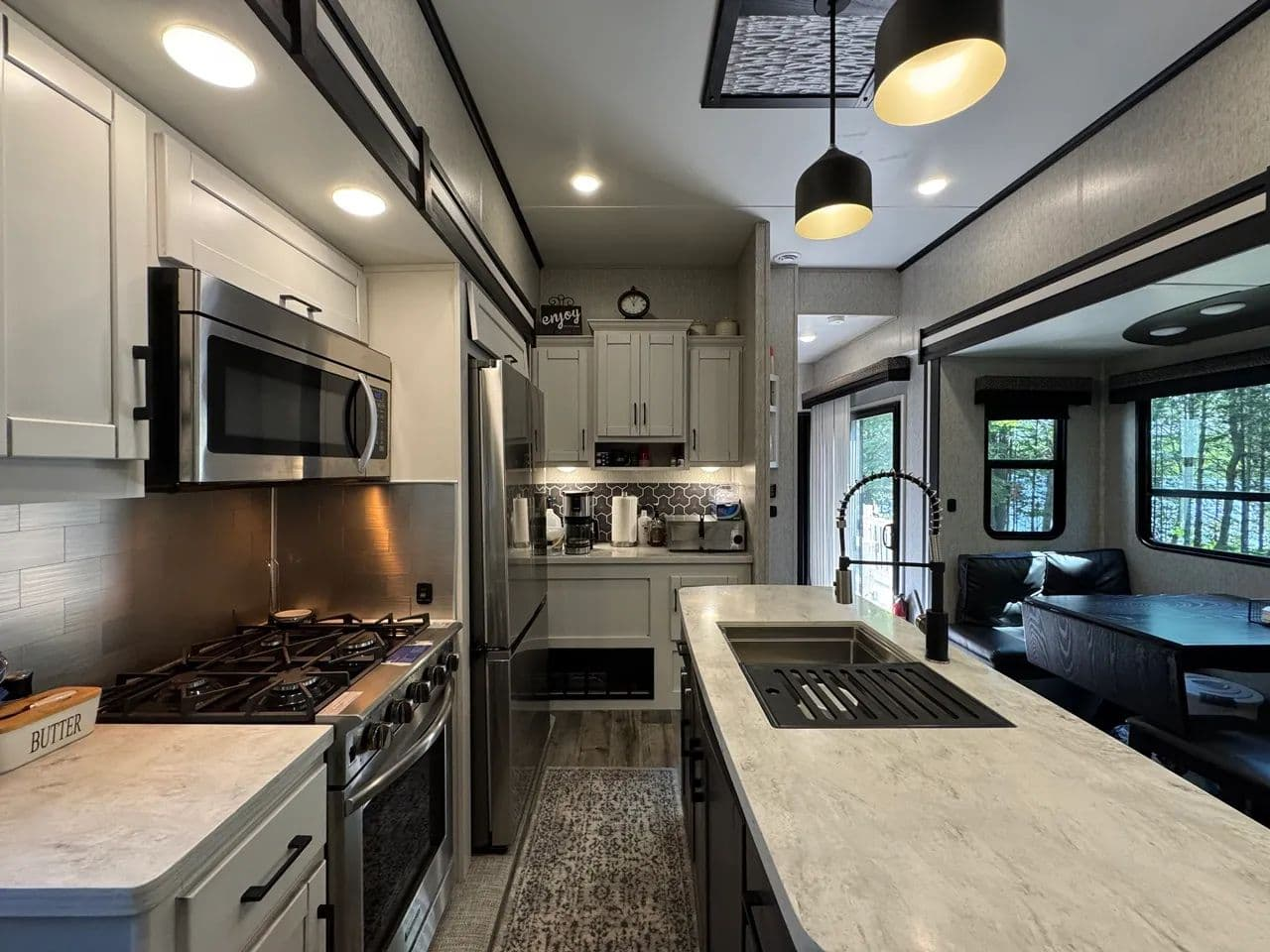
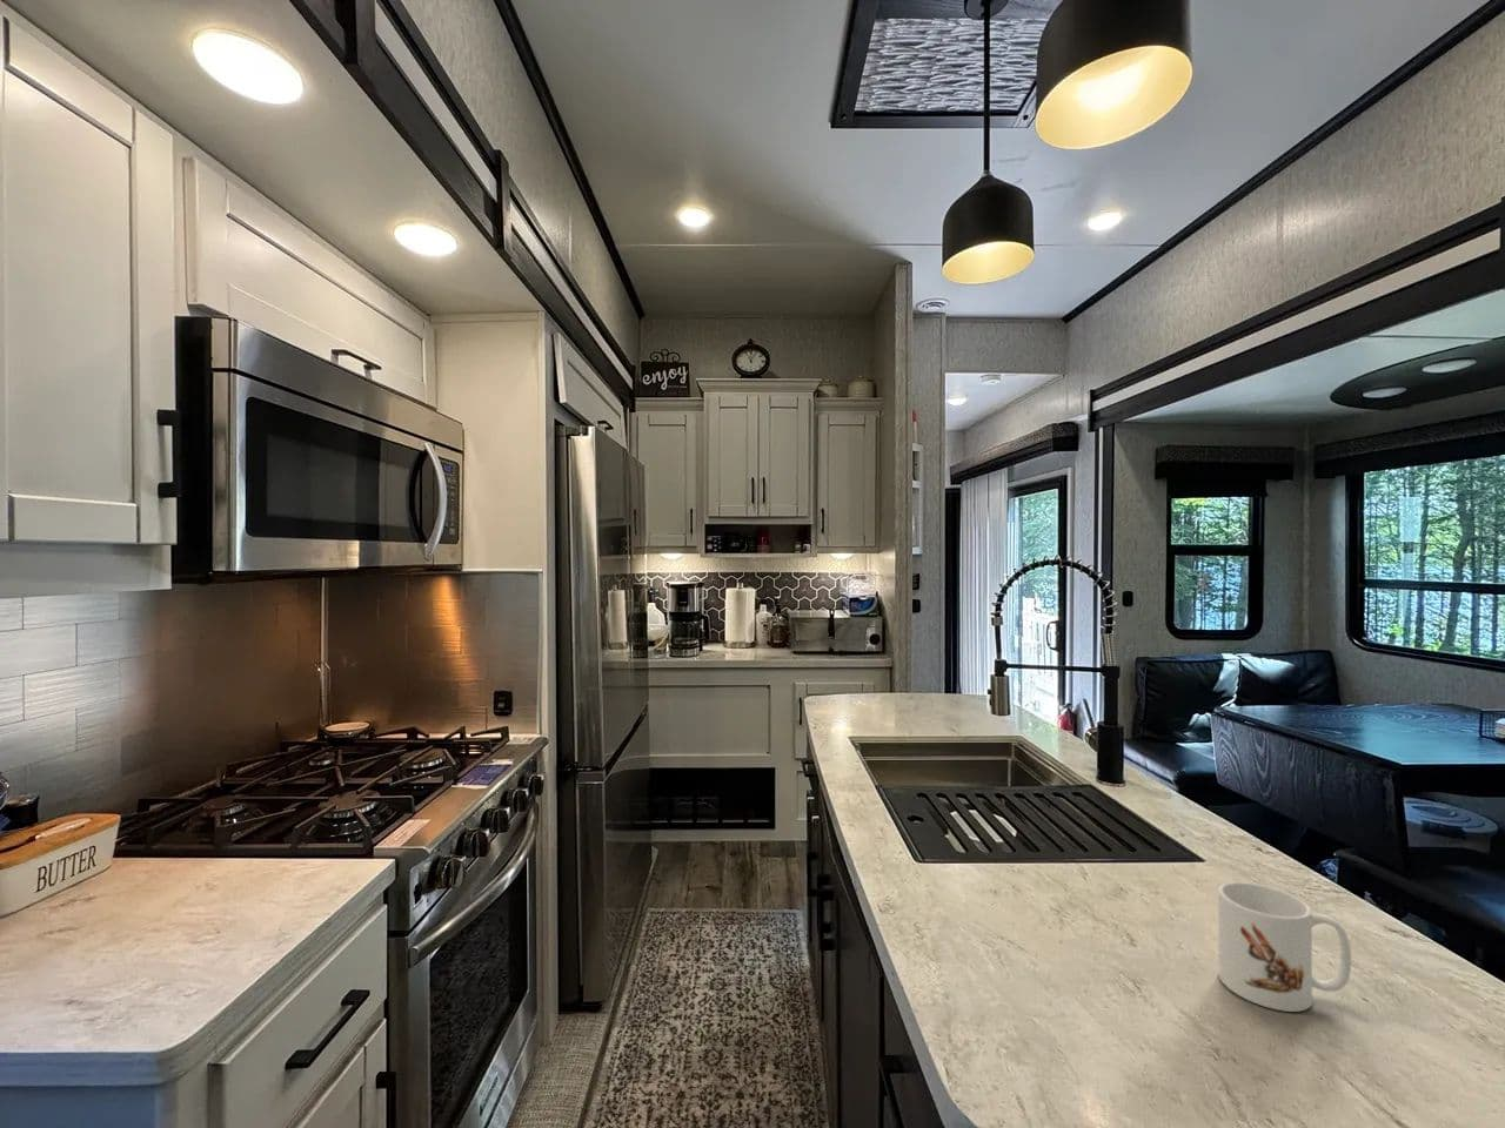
+ mug (1282, 946)
